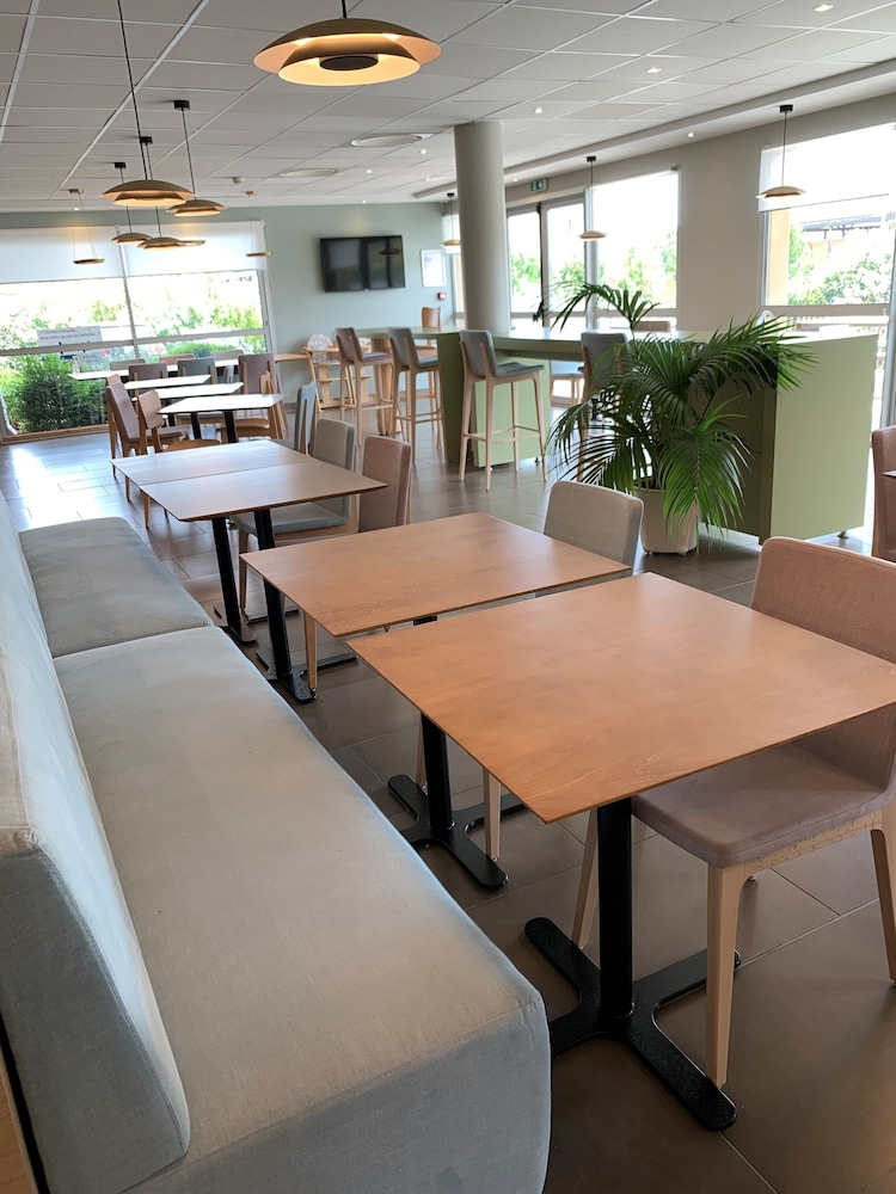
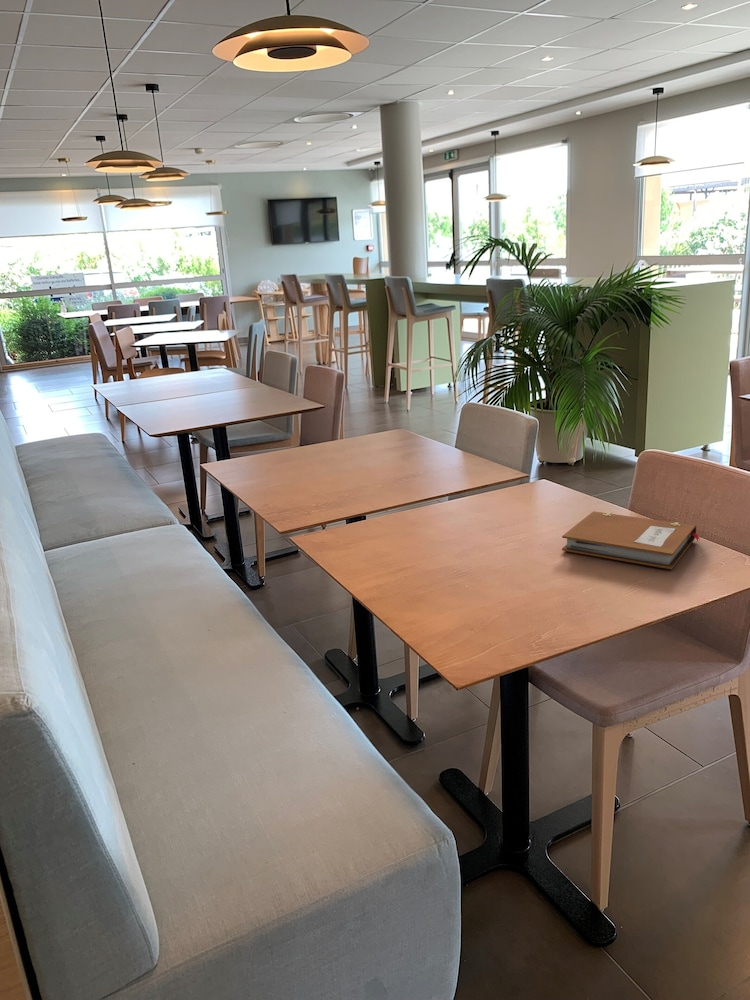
+ notebook (632, 537)
